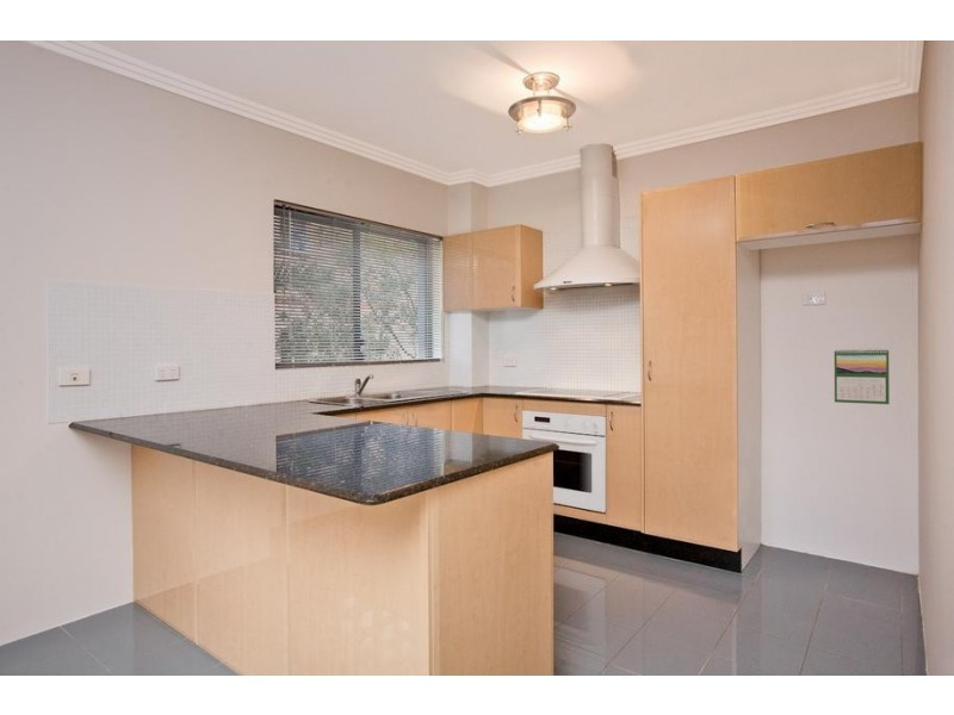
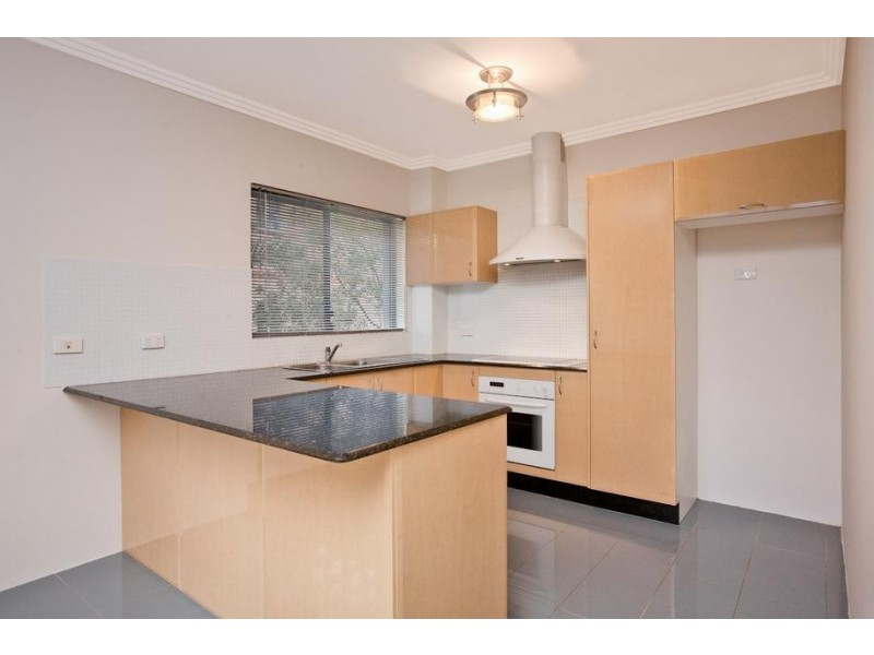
- calendar (861, 375)
